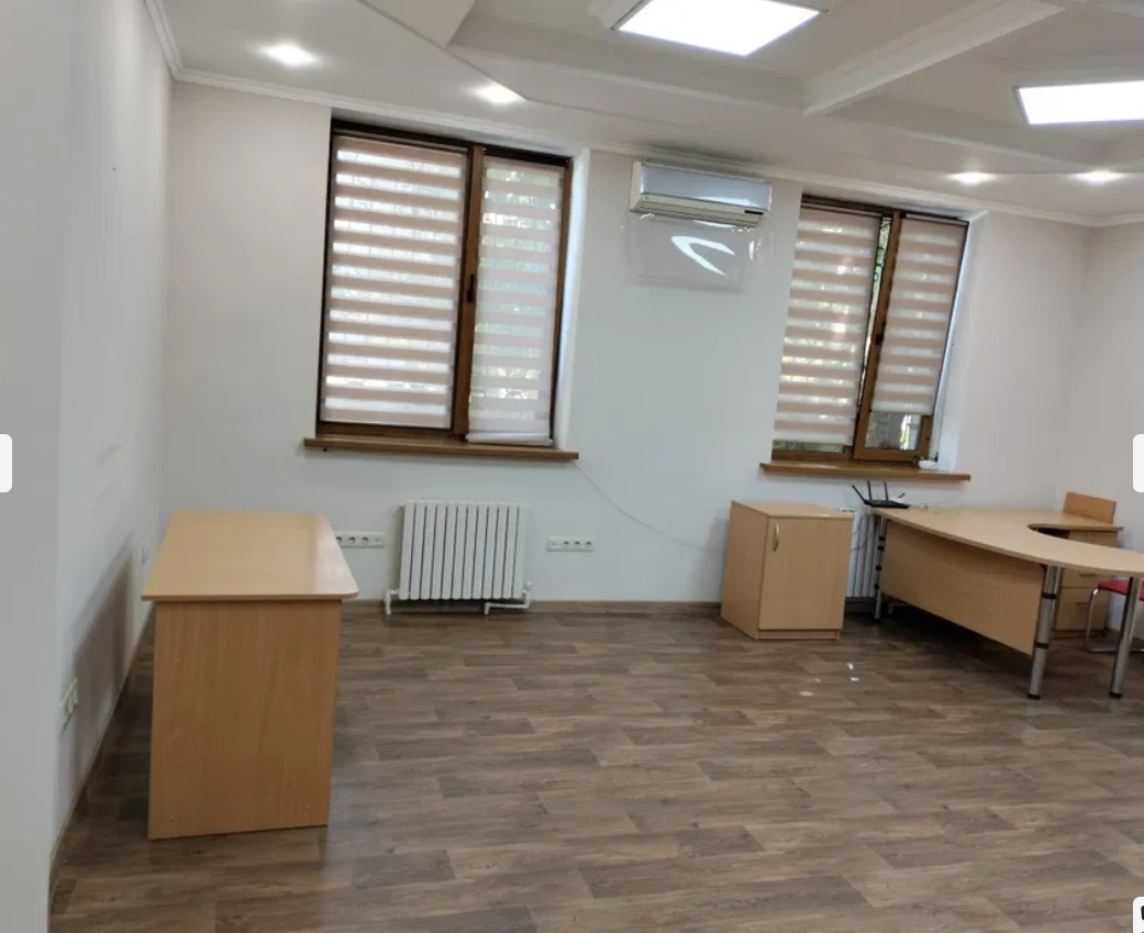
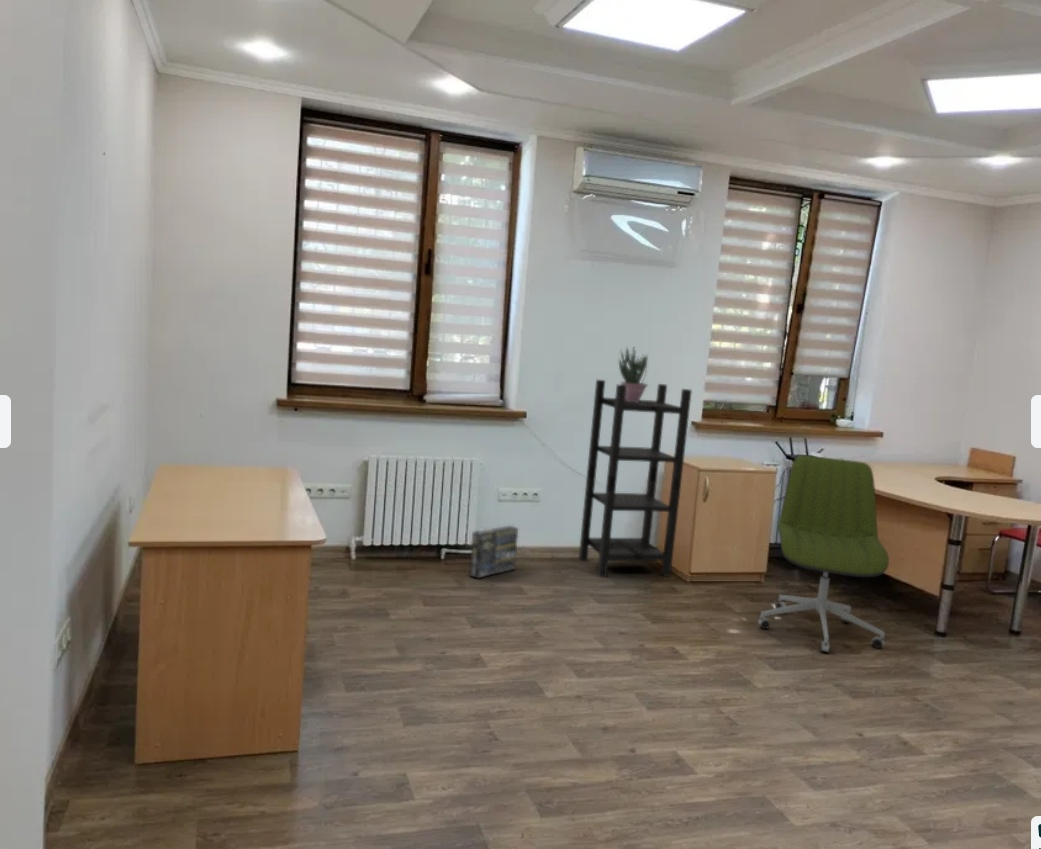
+ office chair (828, 550)
+ shelving unit (647, 481)
+ box (494, 551)
+ potted plant (632, 373)
